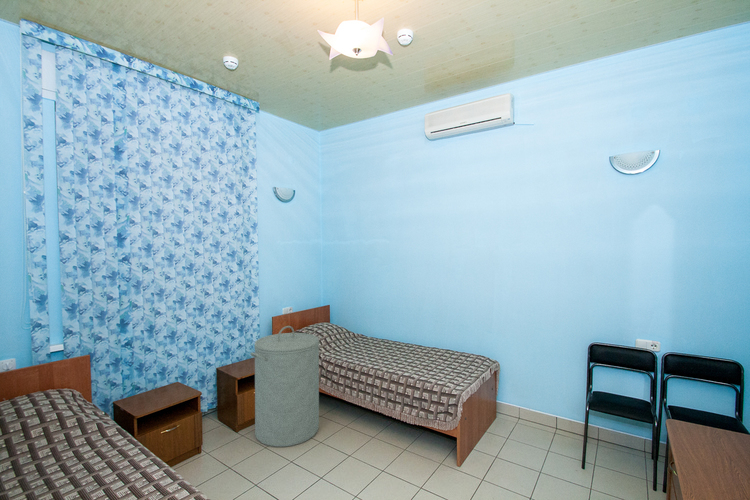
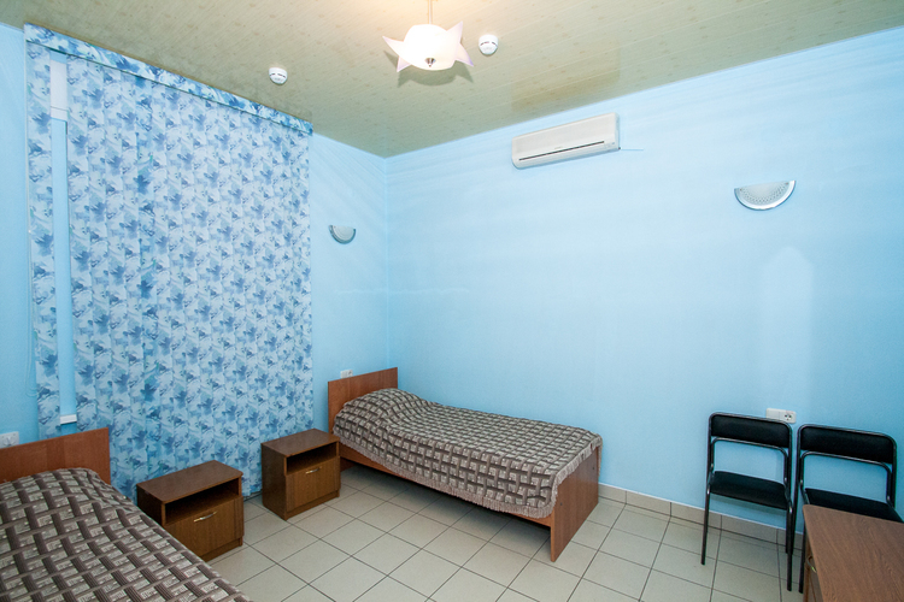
- laundry hamper (287, 378)
